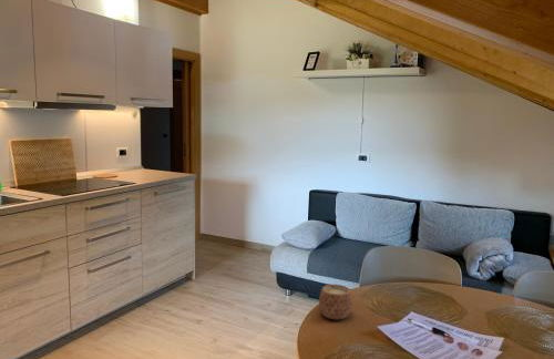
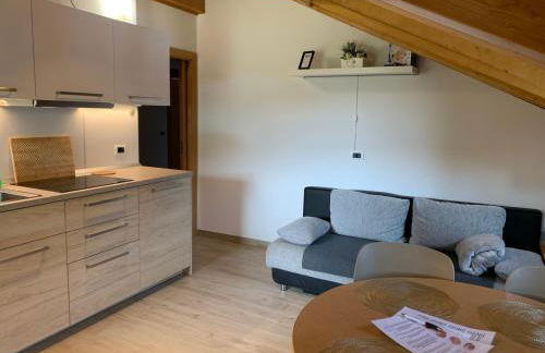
- mug (332, 299)
